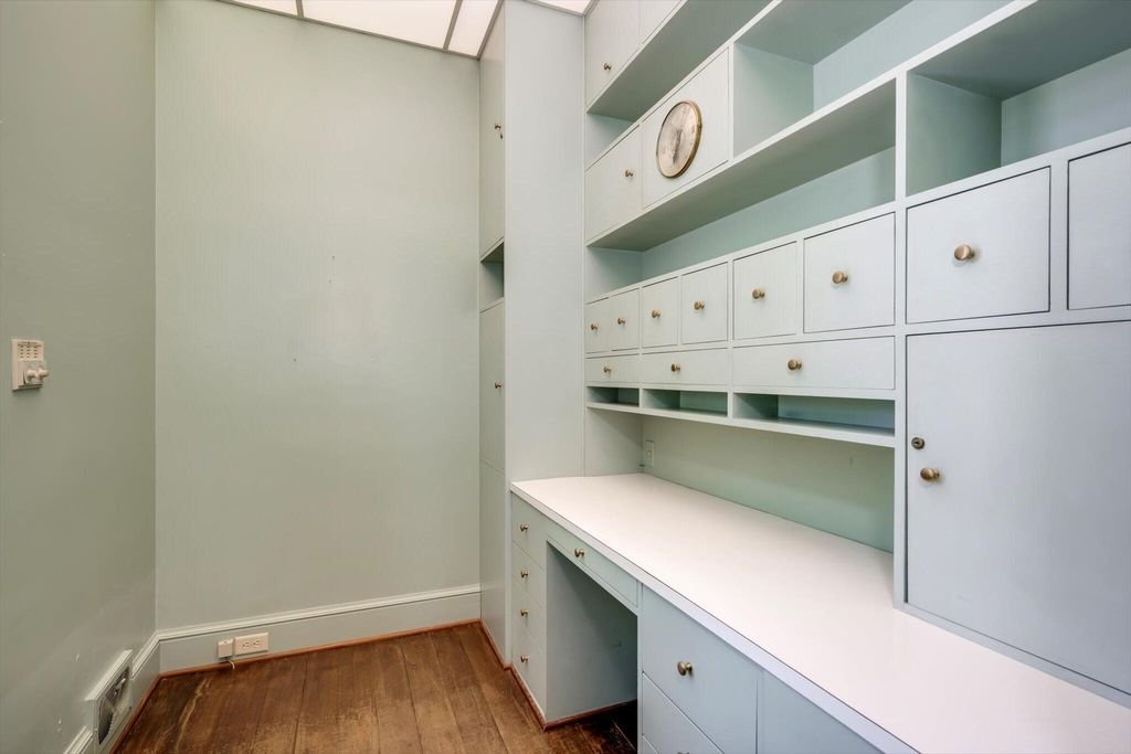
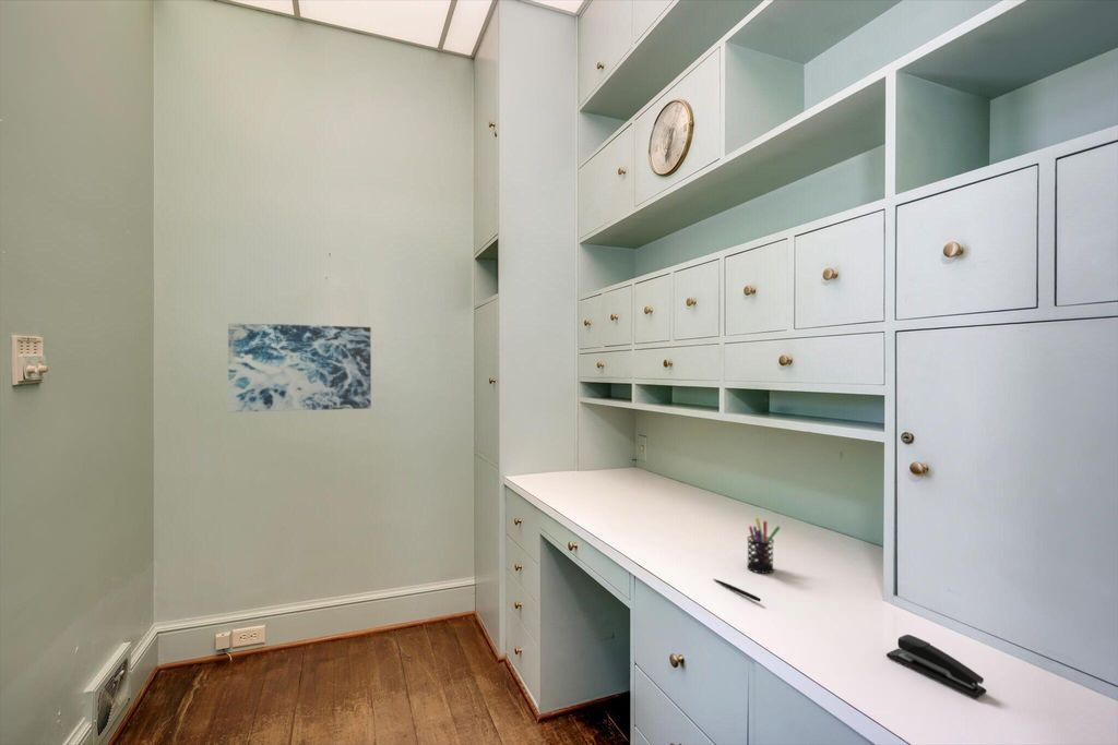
+ stapler (933, 660)
+ pen holder (763, 543)
+ wall art (302, 368)
+ pen (735, 588)
